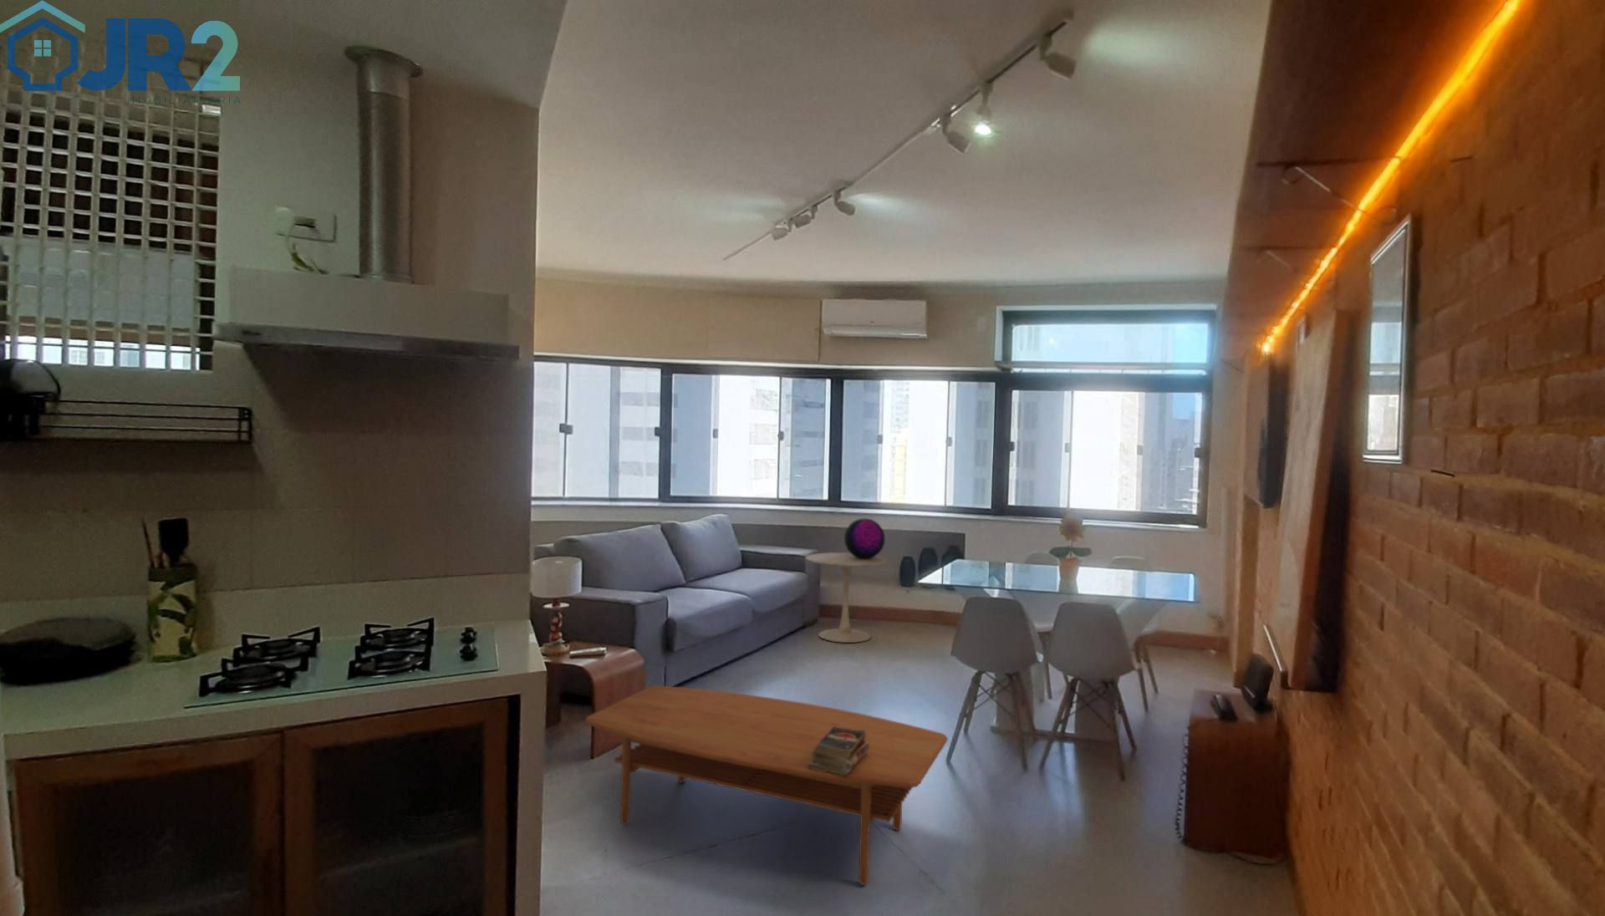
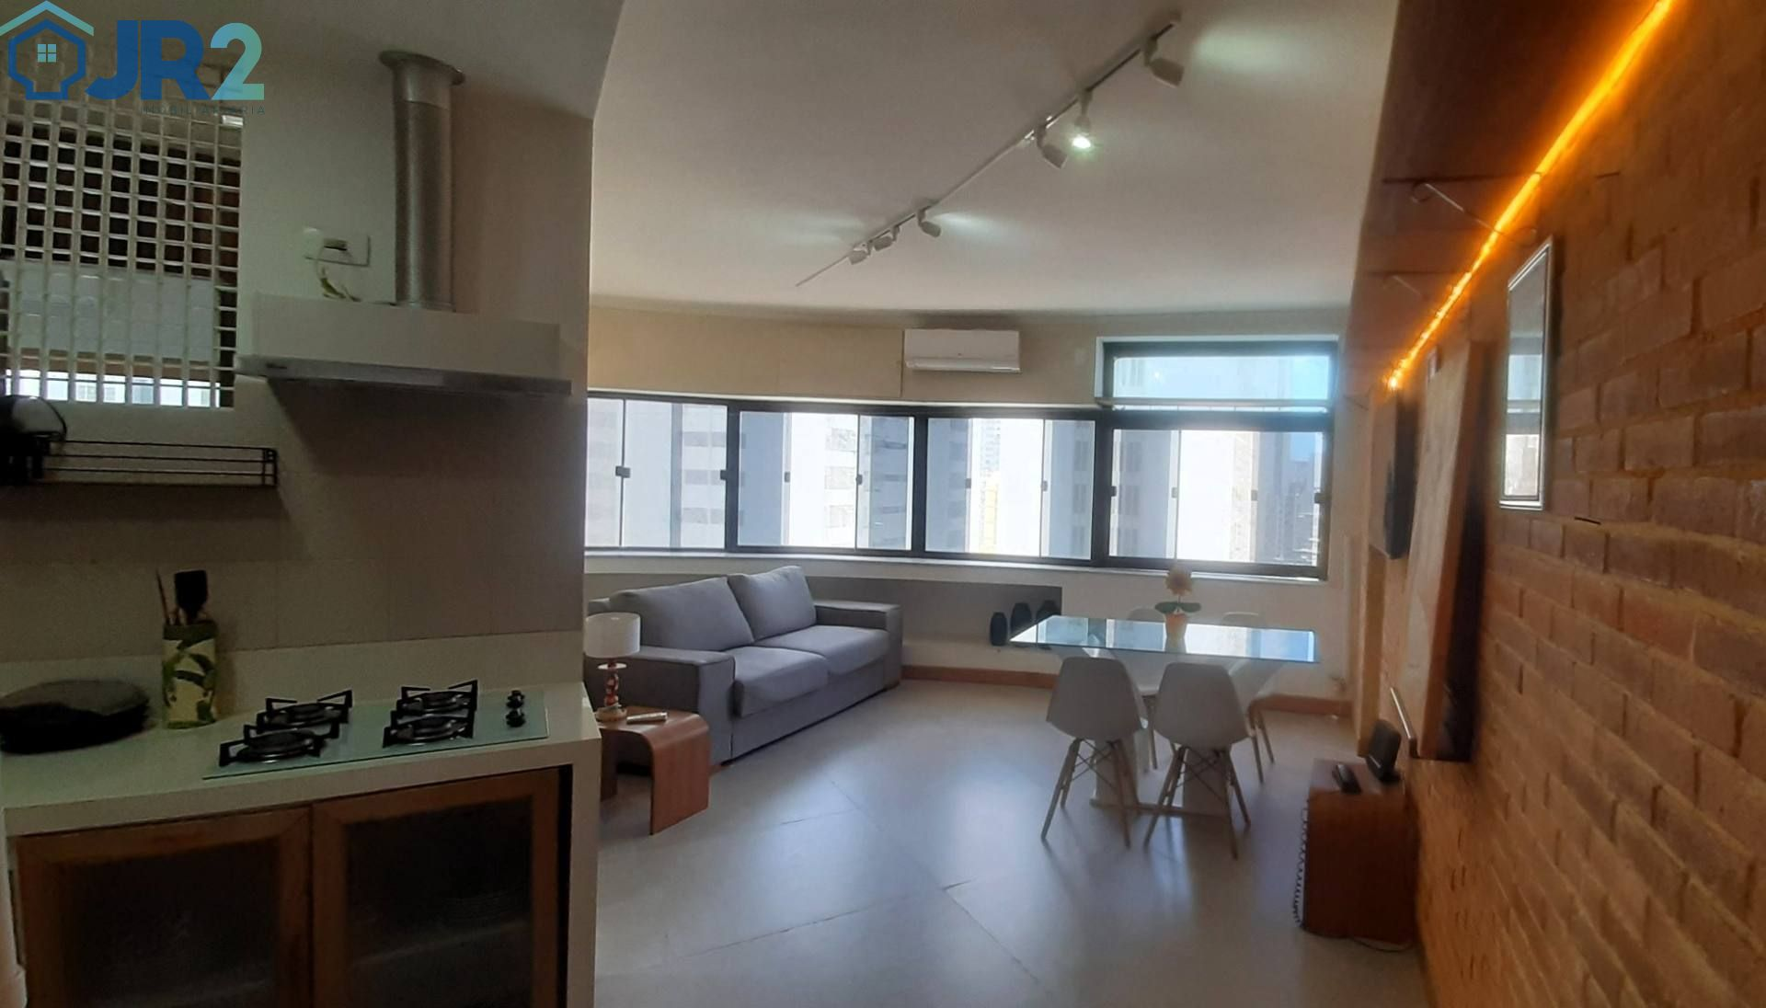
- books (839, 747)
- decorative orb (864, 538)
- coffee table (763, 776)
- side table (845, 596)
